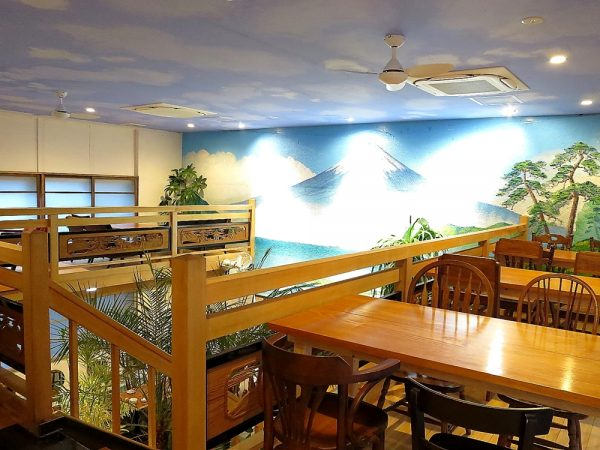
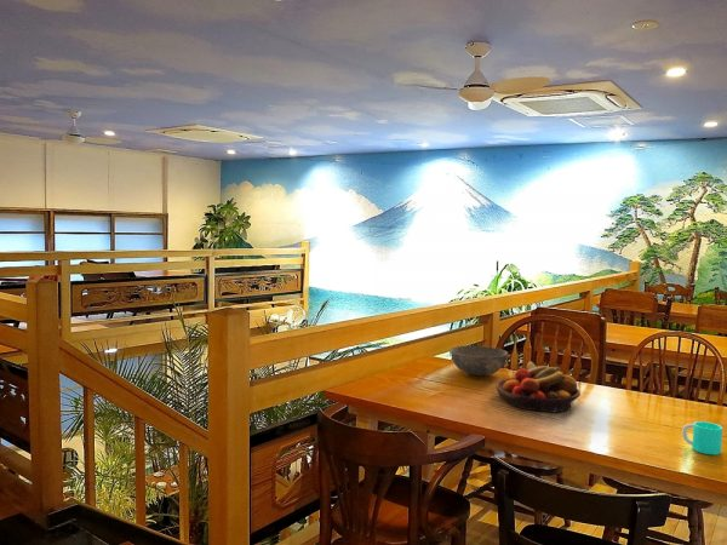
+ fruit bowl (537, 384)
+ bowl (477, 362)
+ cup (702, 436)
